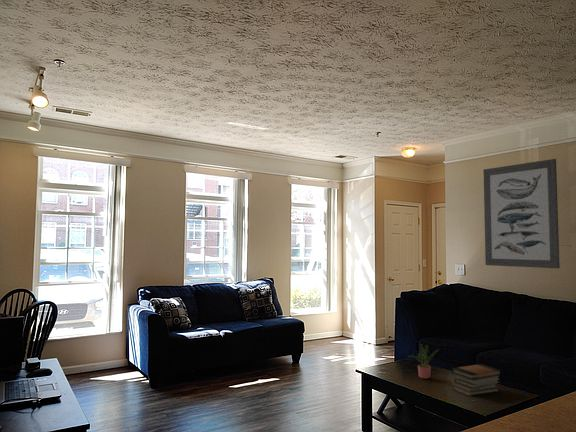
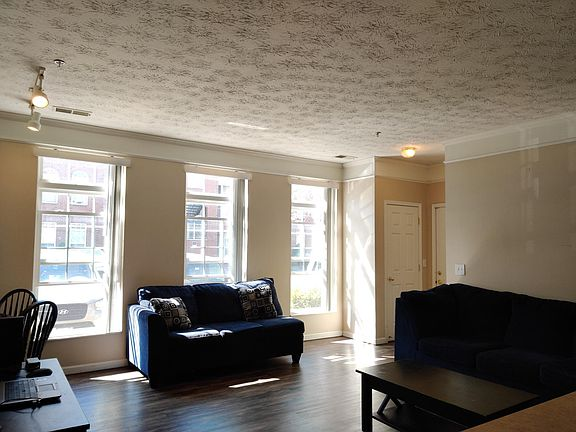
- wall art (518, 215)
- potted plant (422, 358)
- book stack (476, 379)
